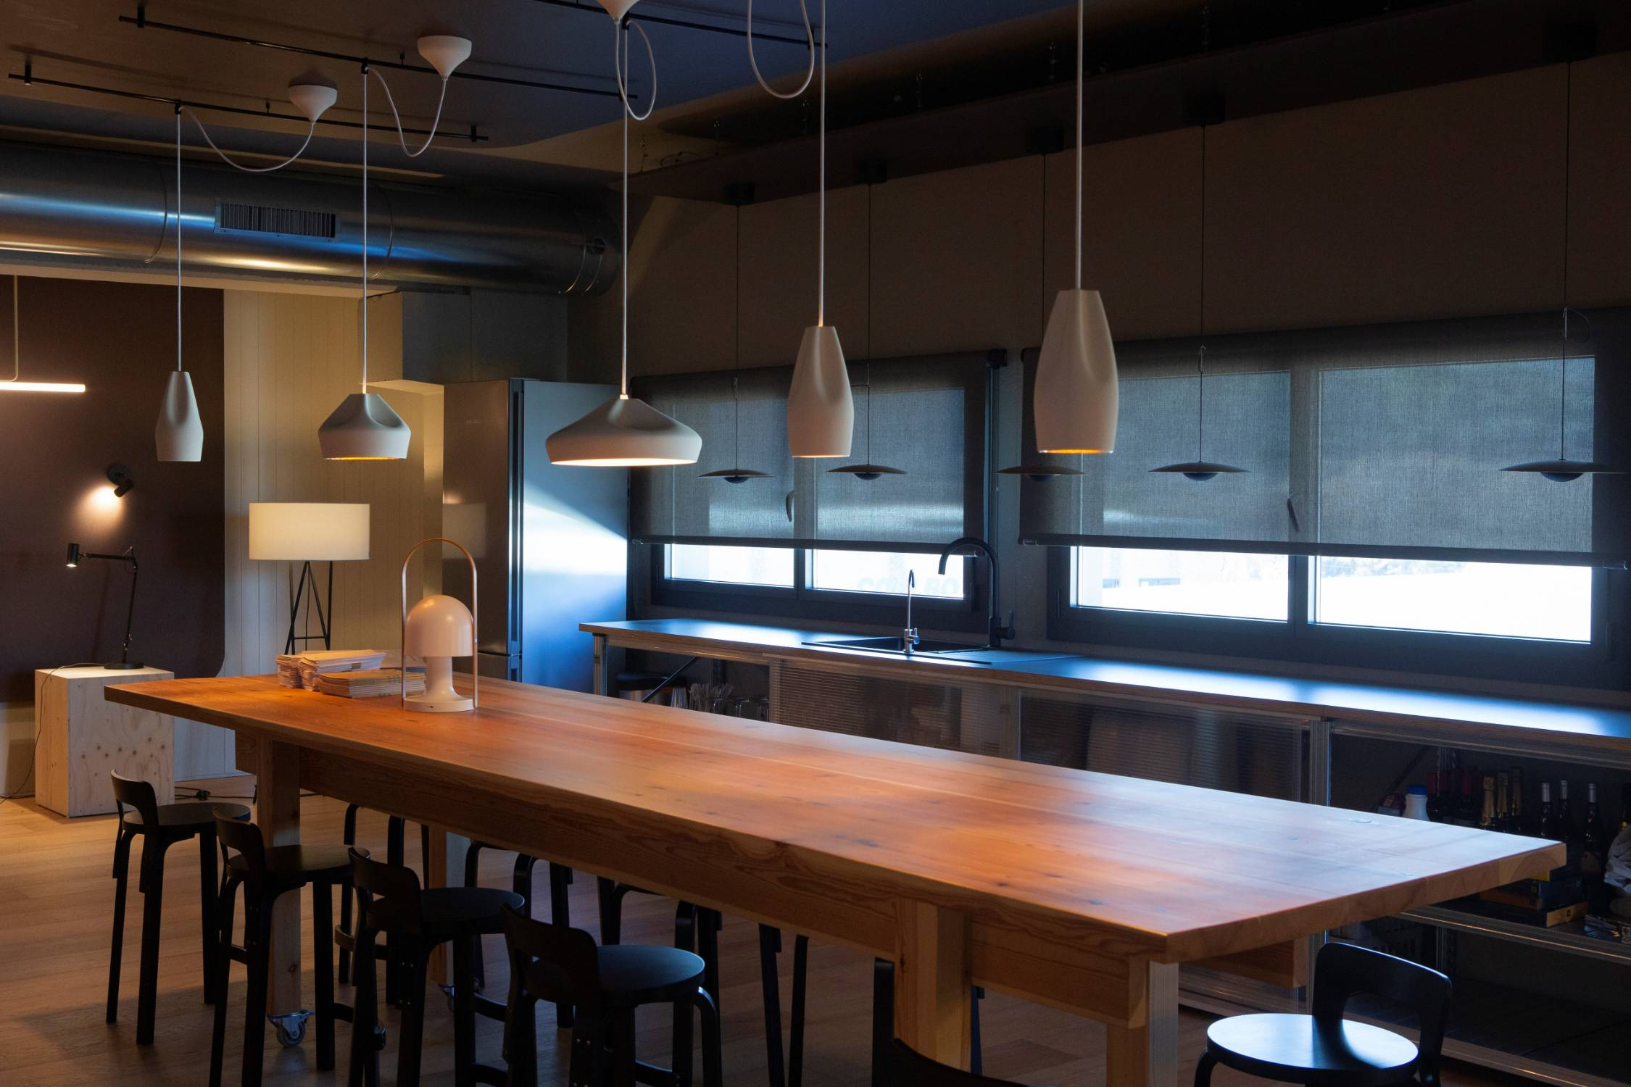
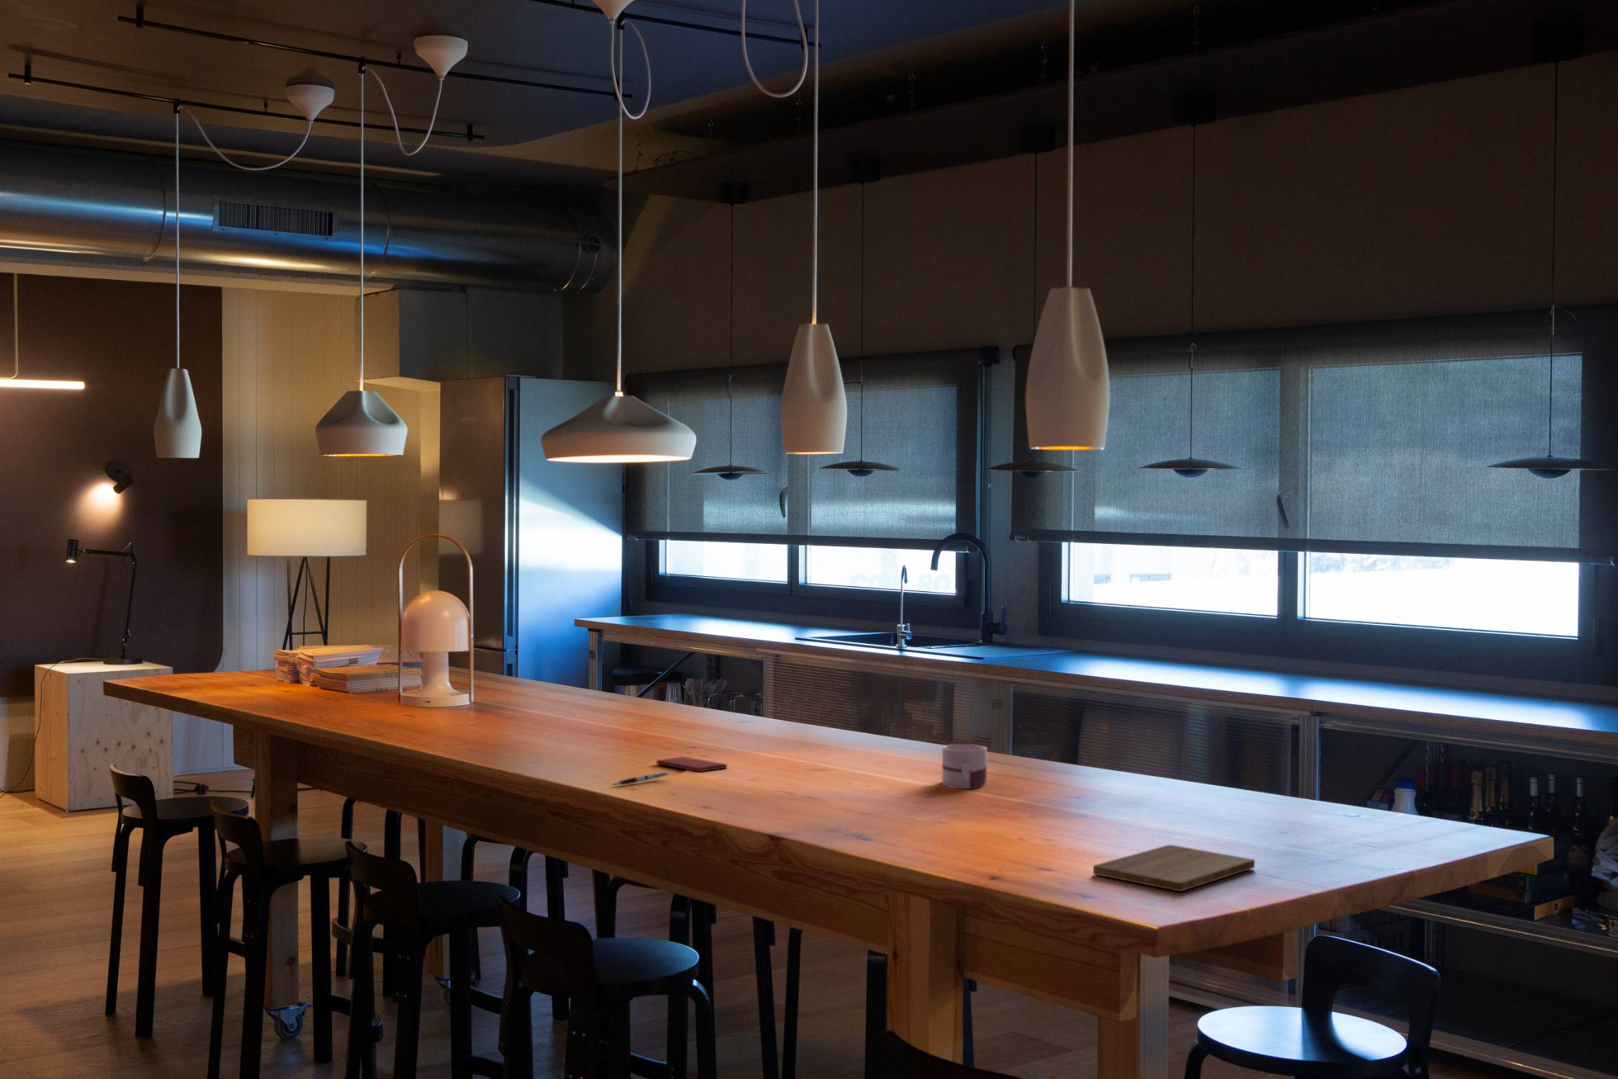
+ mug (963, 767)
+ pen (640, 778)
+ cutting board (1174, 866)
+ smartphone (691, 763)
